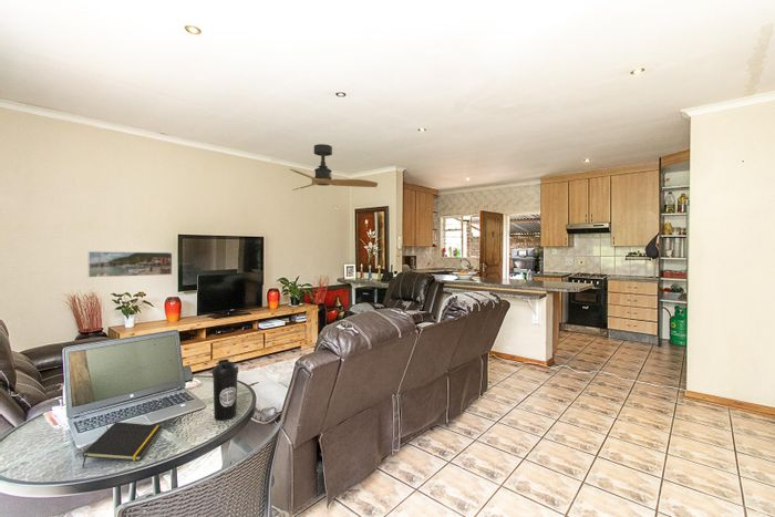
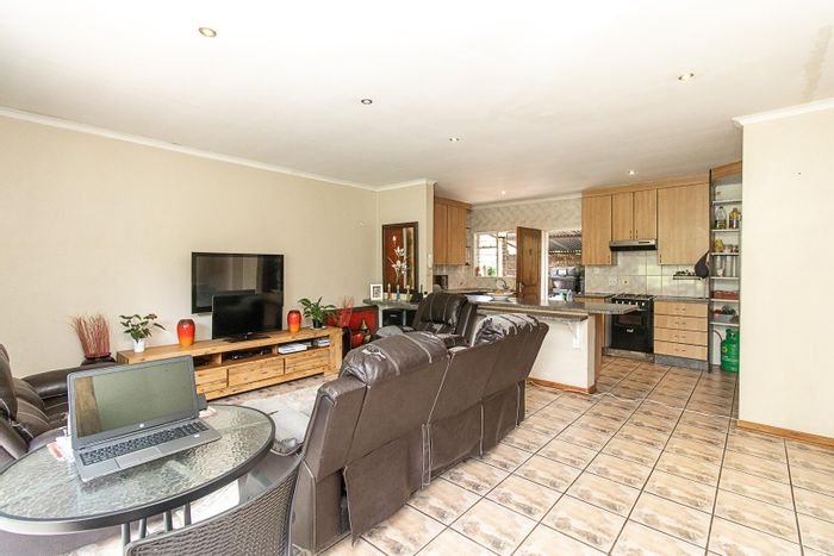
- ceiling fan (330, 169)
- water bottle (225, 387)
- notepad (126, 440)
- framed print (133, 263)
